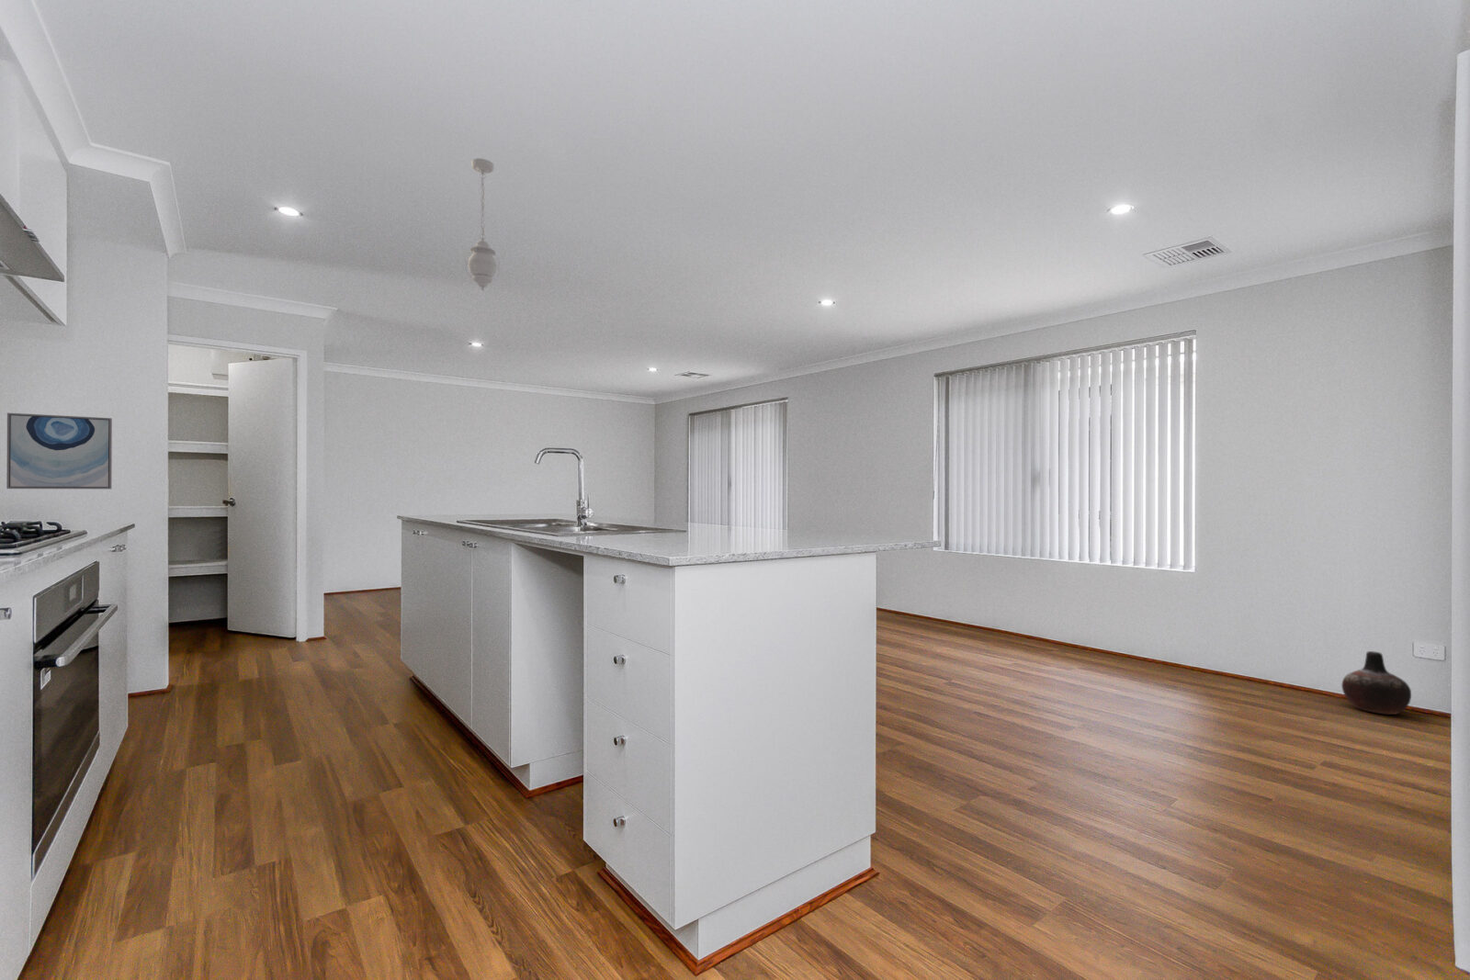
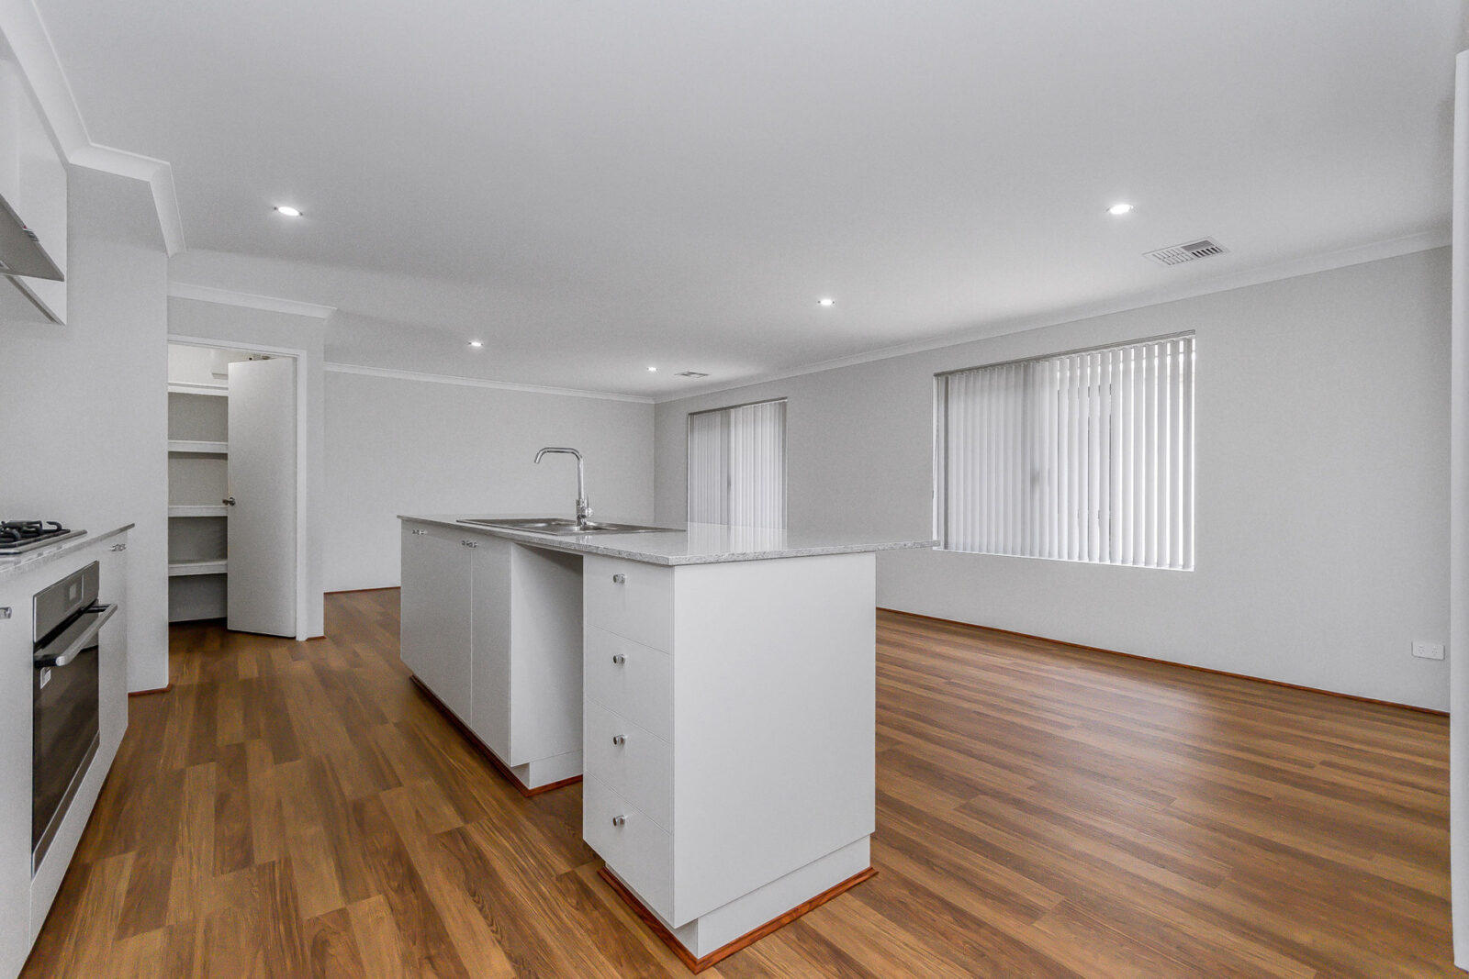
- wall art (60, 452)
- pendant light (481, 226)
- vase (1375, 680)
